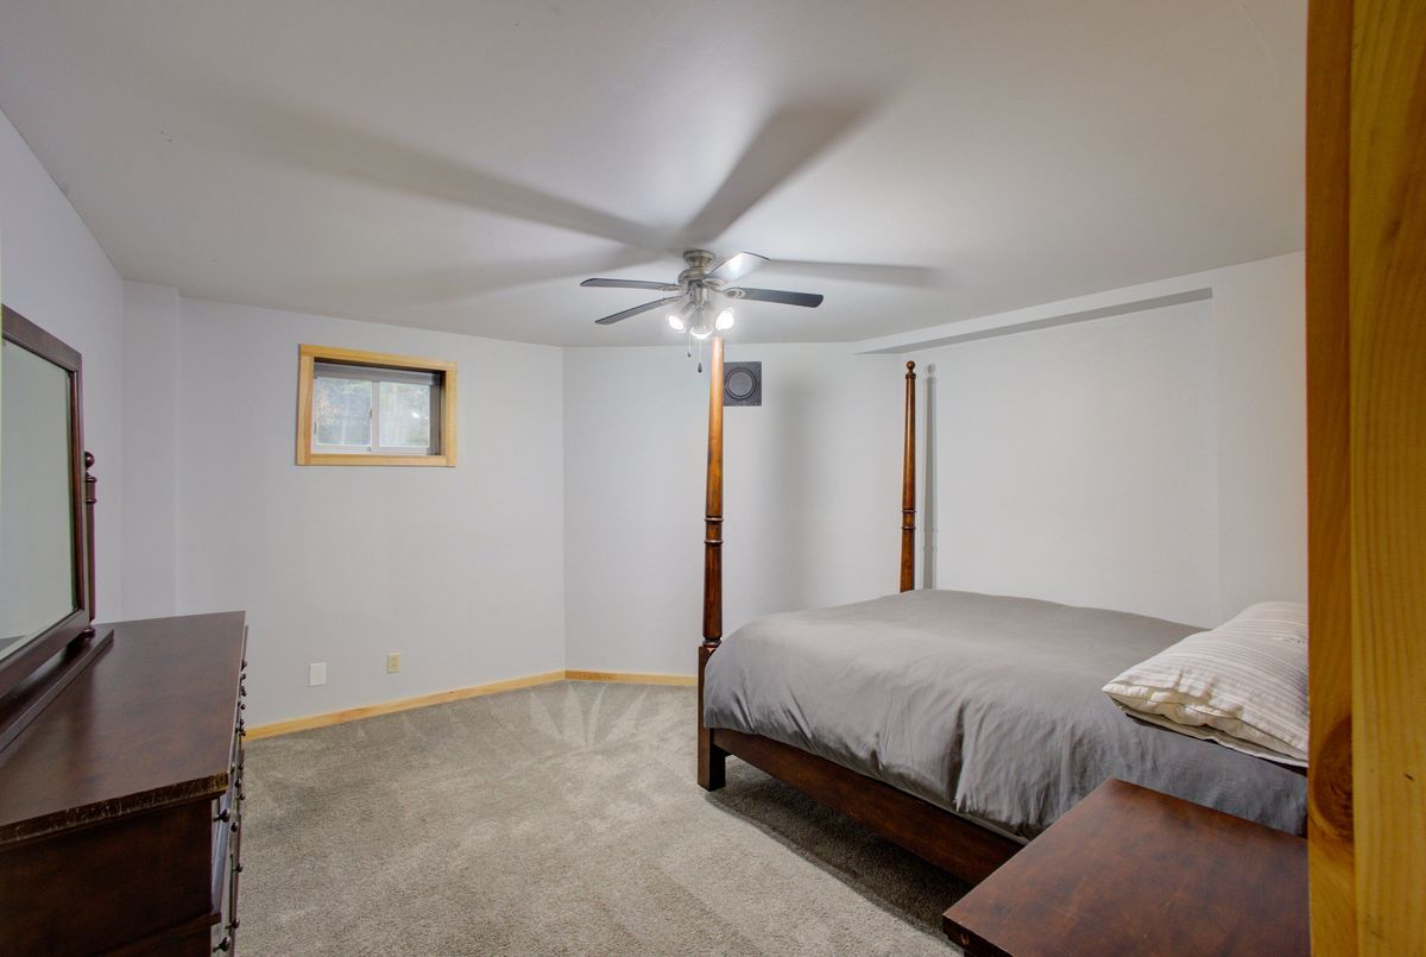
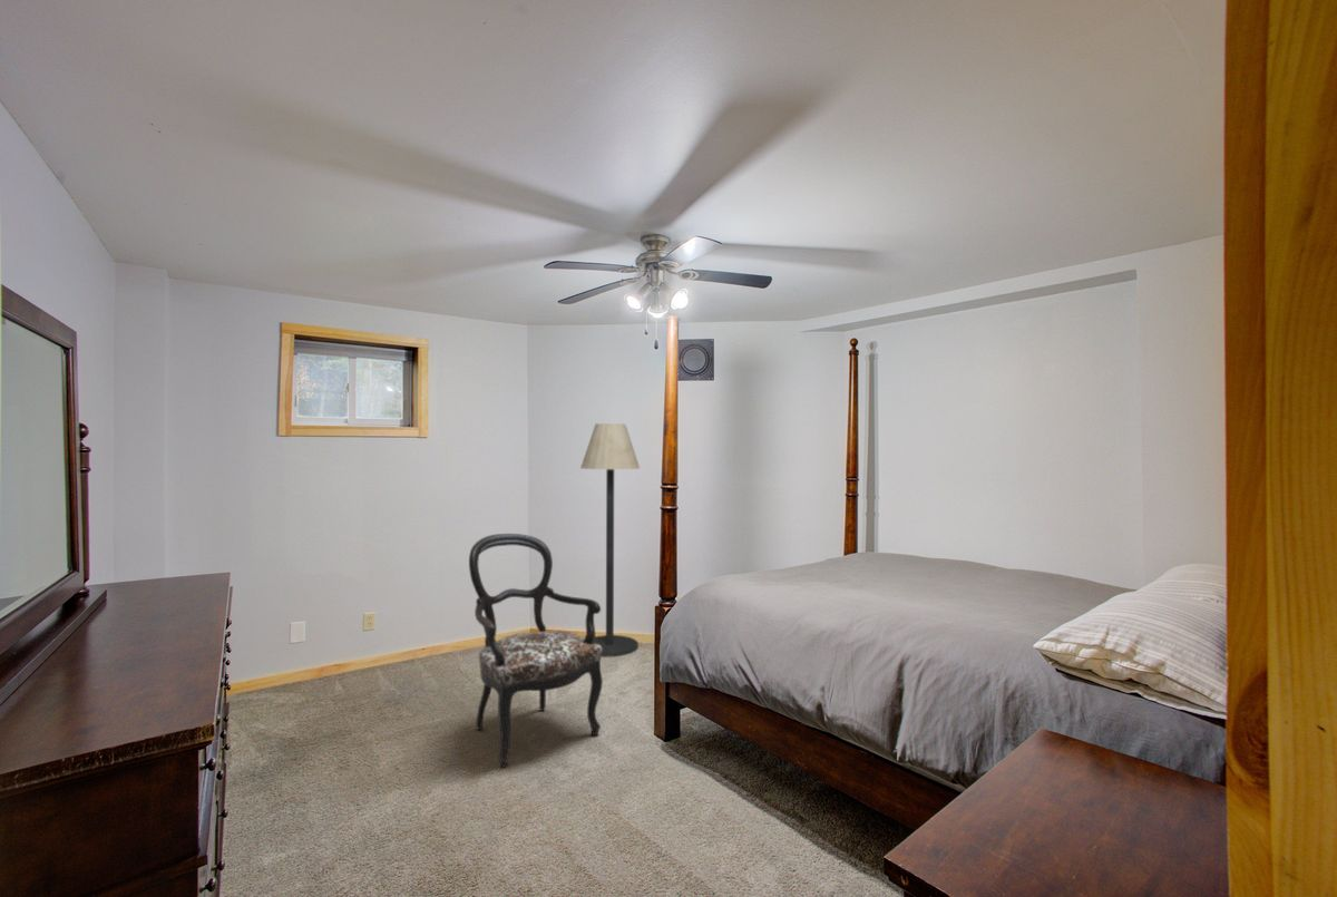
+ floor lamp (609, 535)
+ armchair (528, 635)
